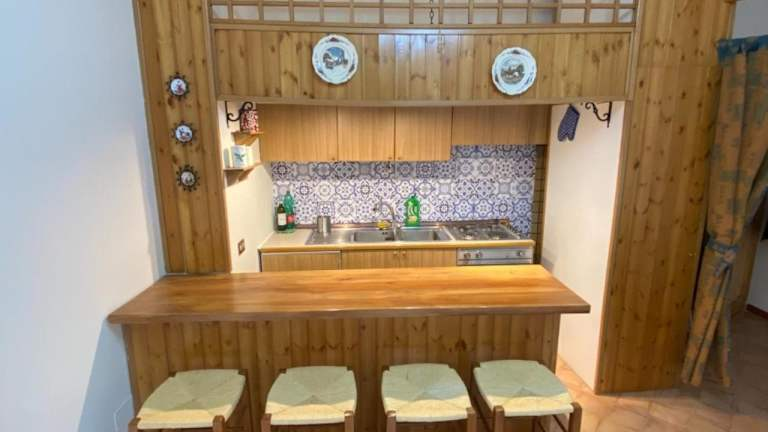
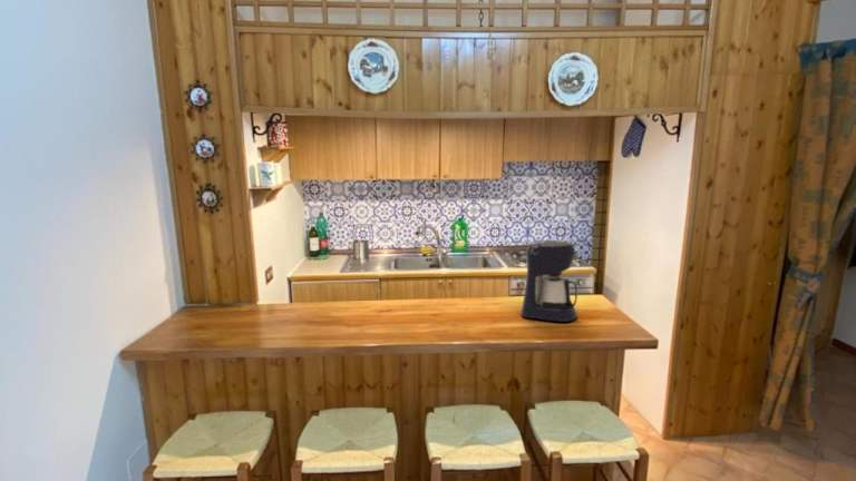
+ coffee maker (548, 278)
